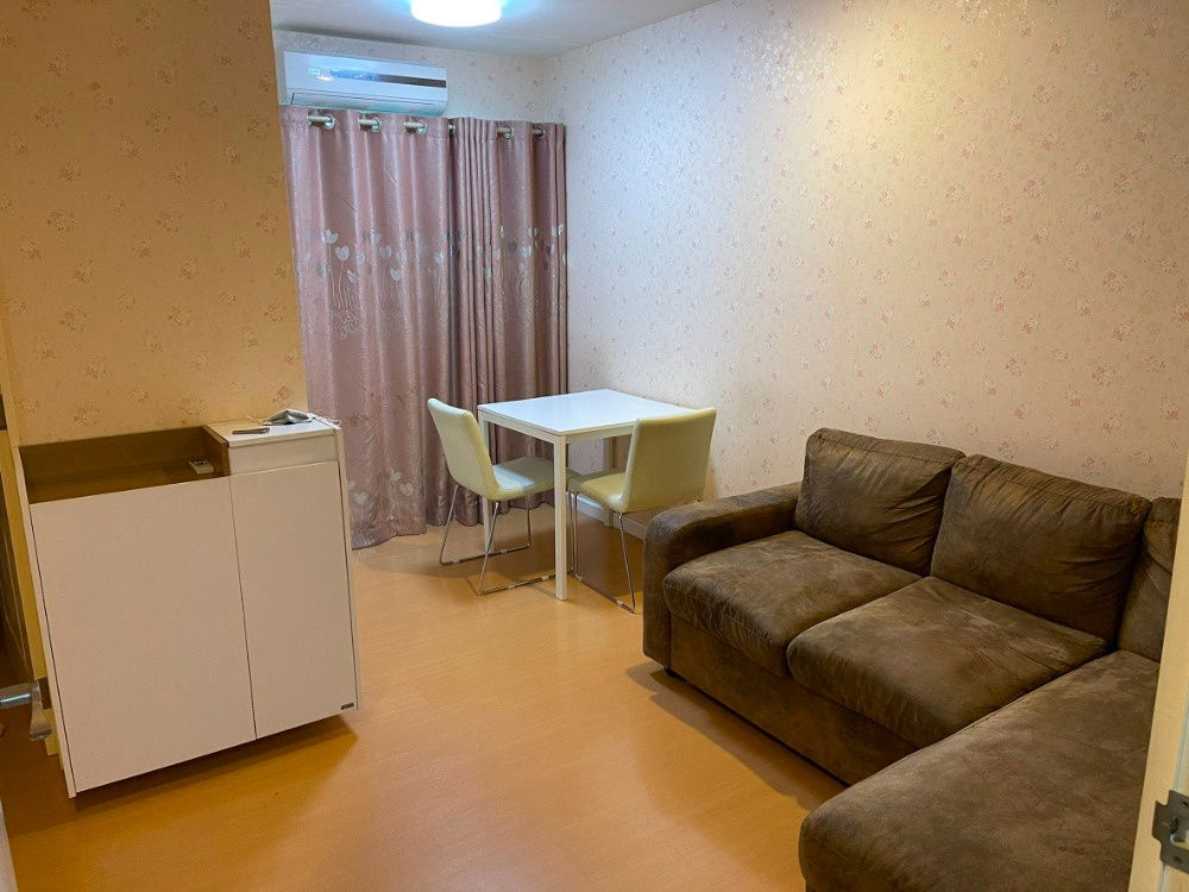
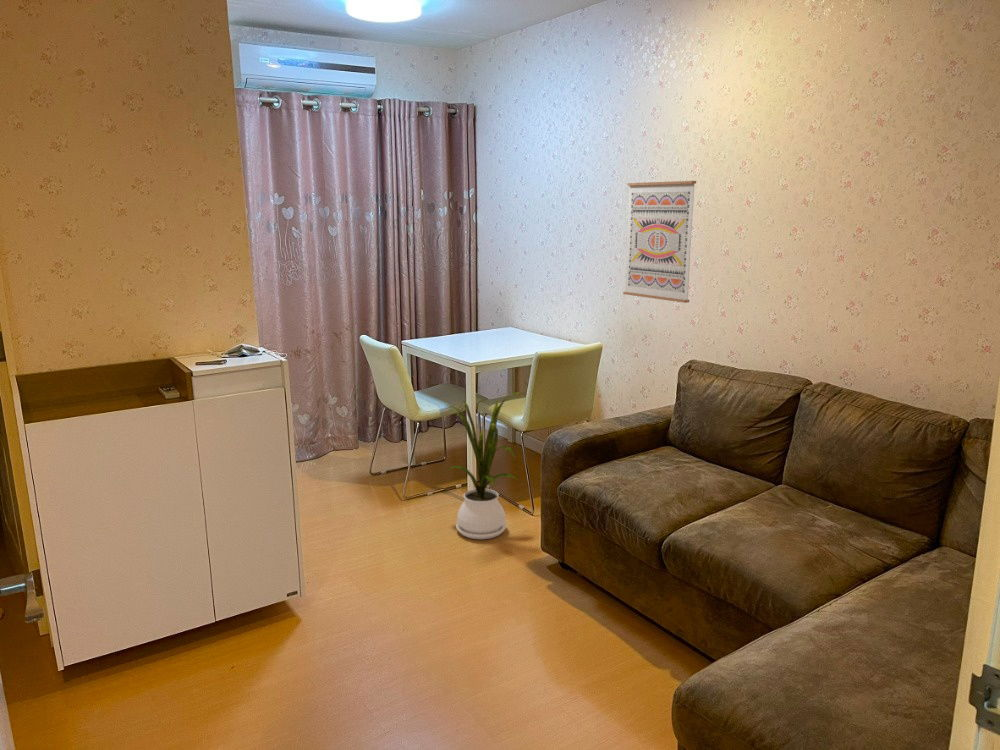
+ wall art (657, 241)
+ house plant (484, 459)
